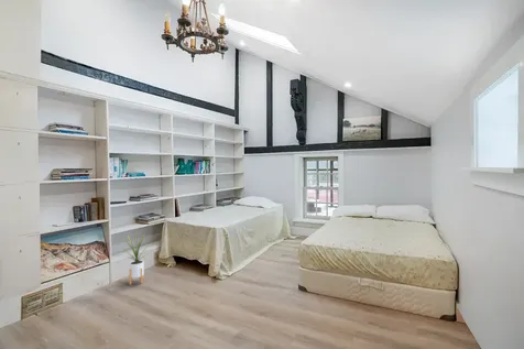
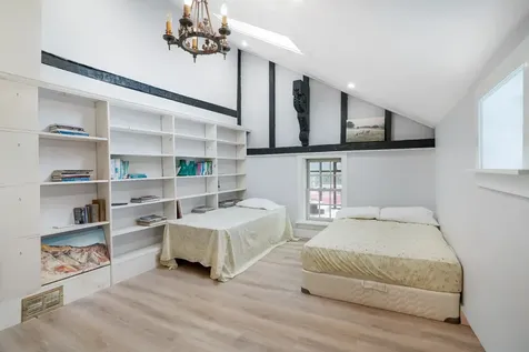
- house plant (137, 255)
